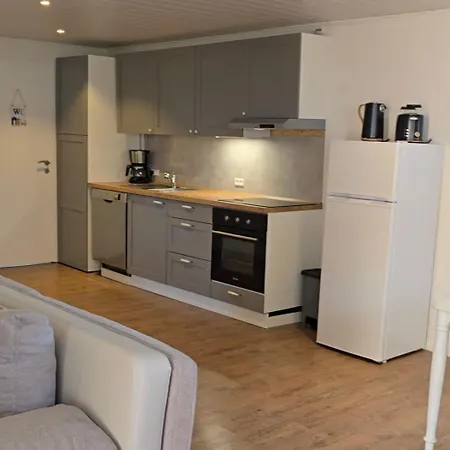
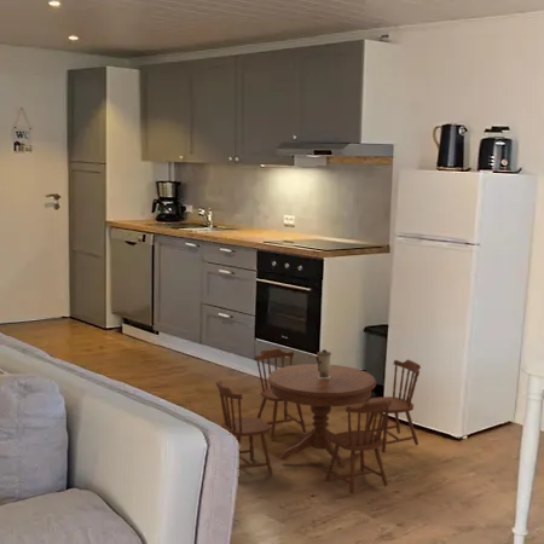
+ dining table (316, 403)
